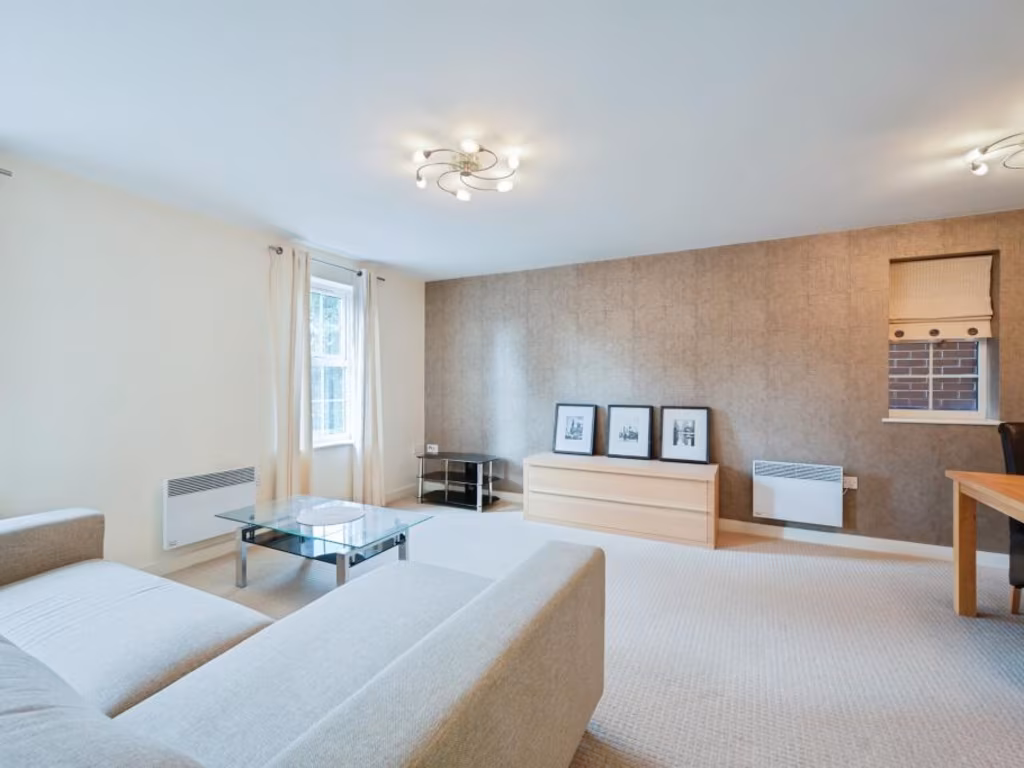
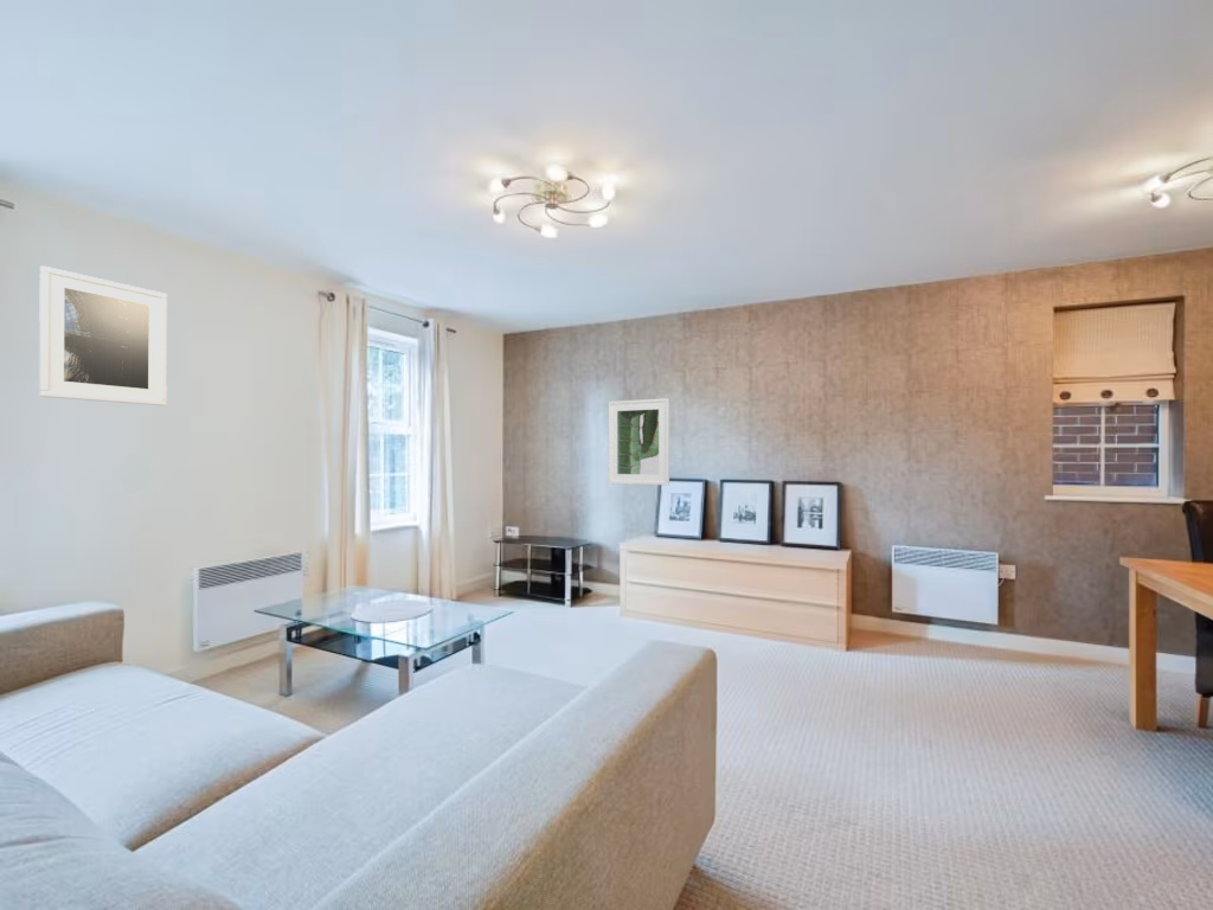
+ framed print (637, 442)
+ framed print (108, 340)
